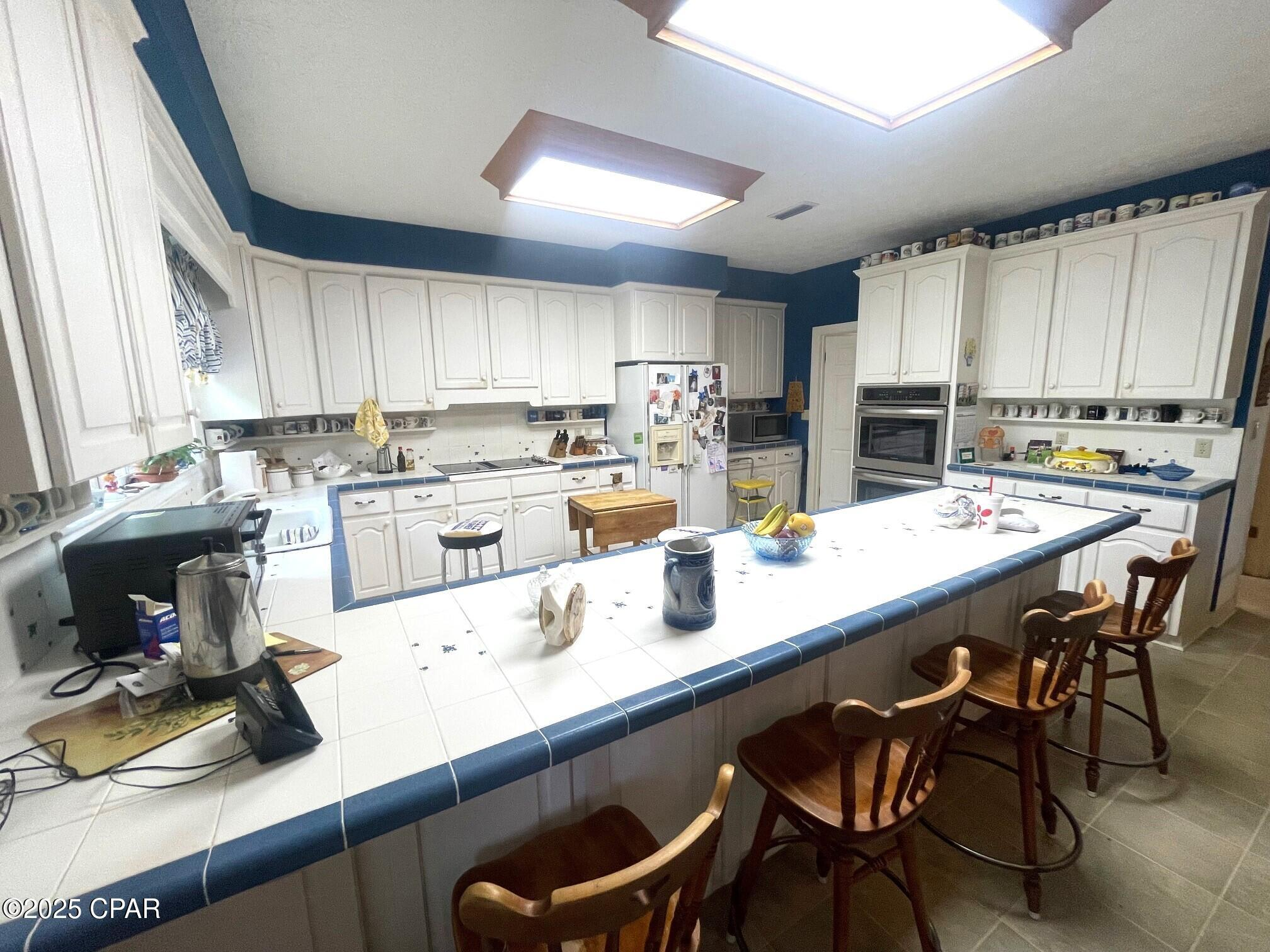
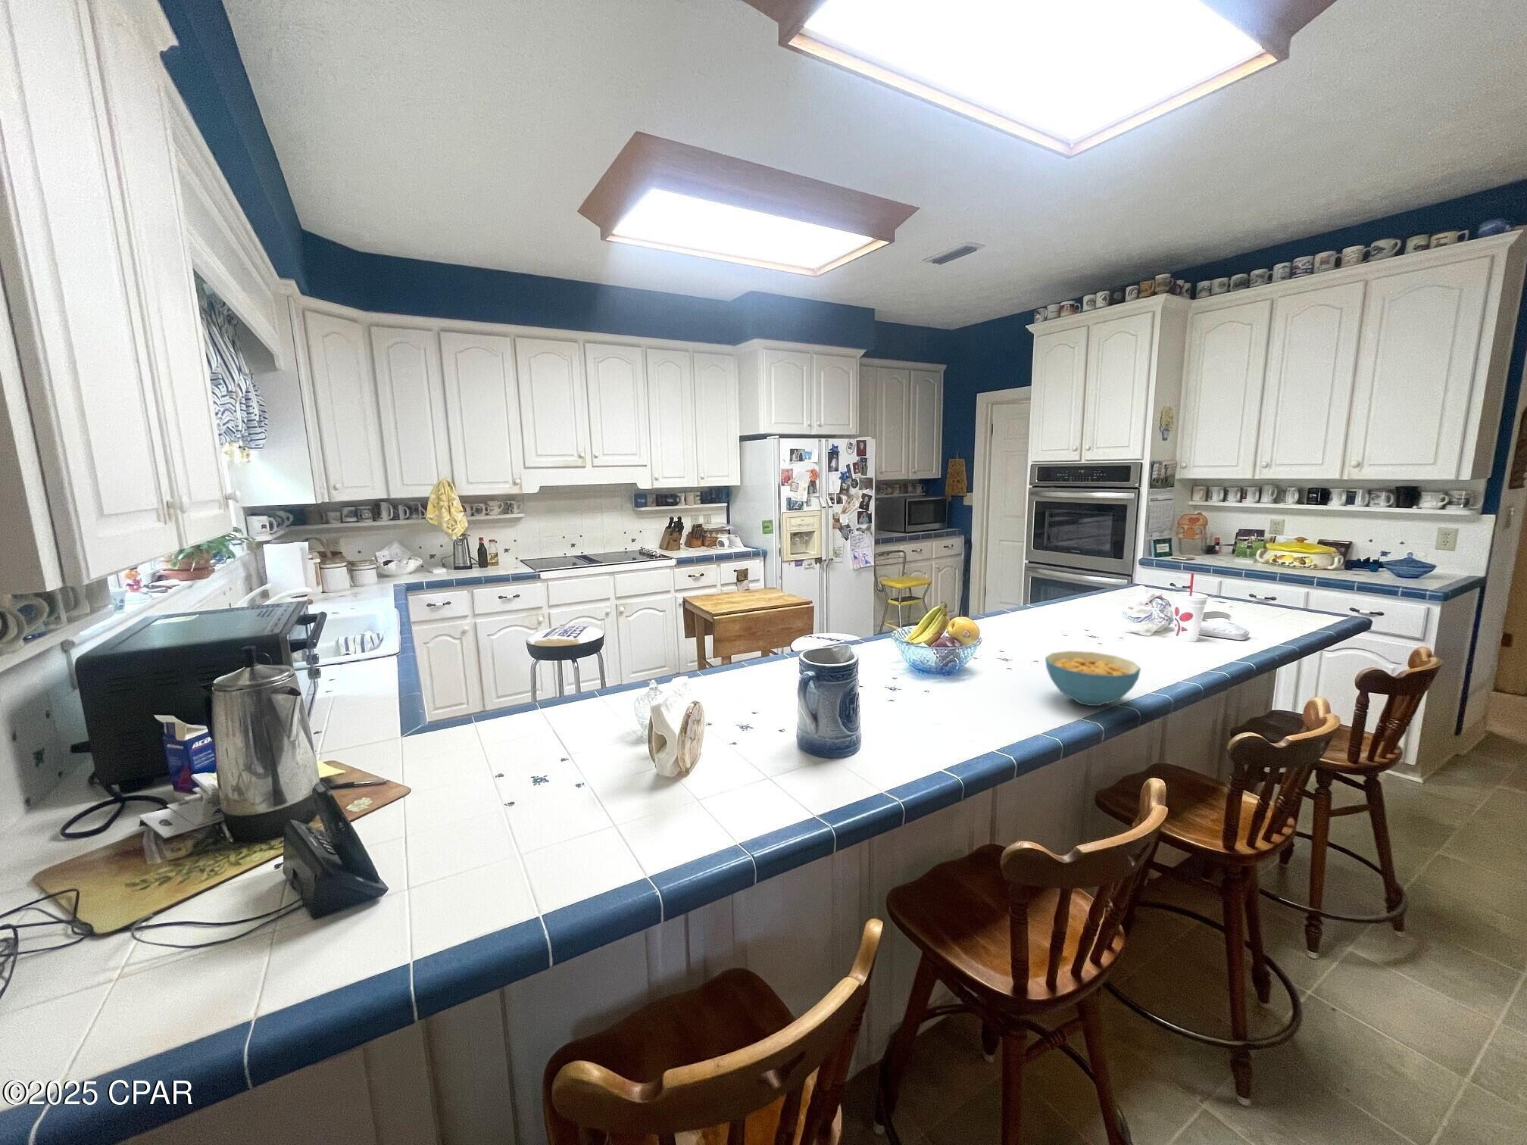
+ cereal bowl (1091, 682)
